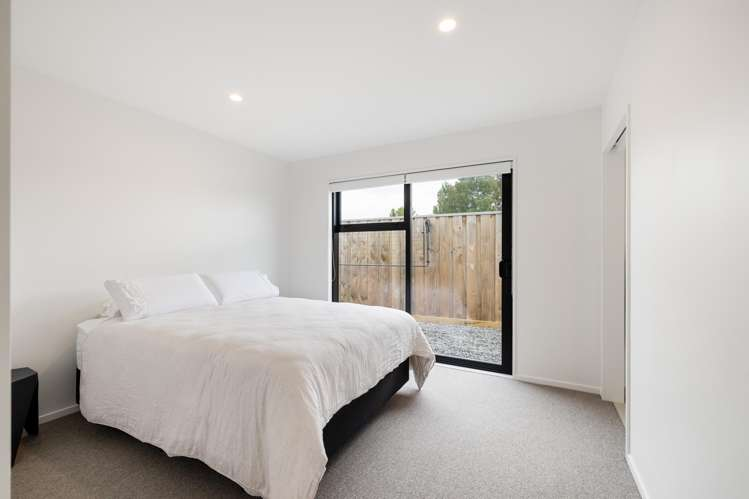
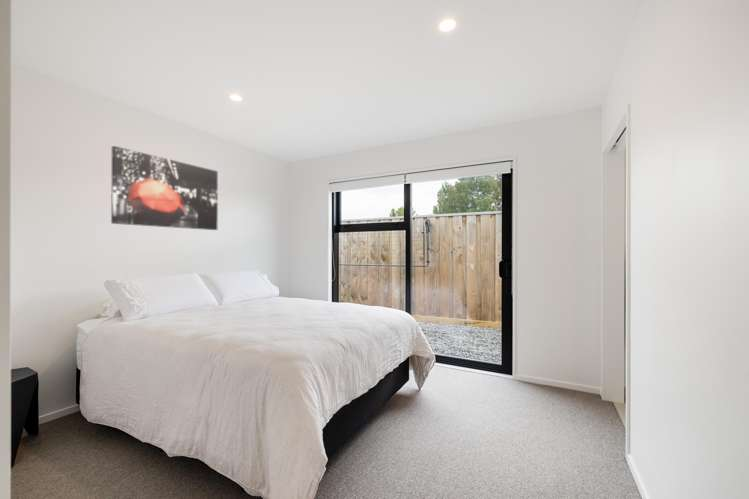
+ wall art (171, 193)
